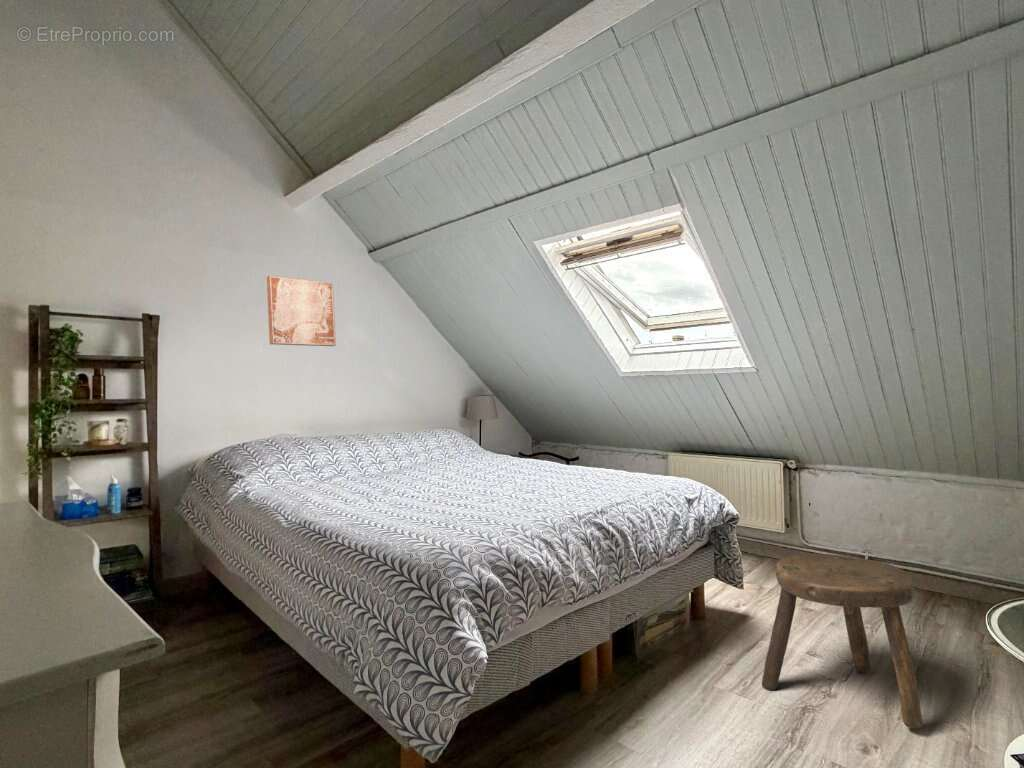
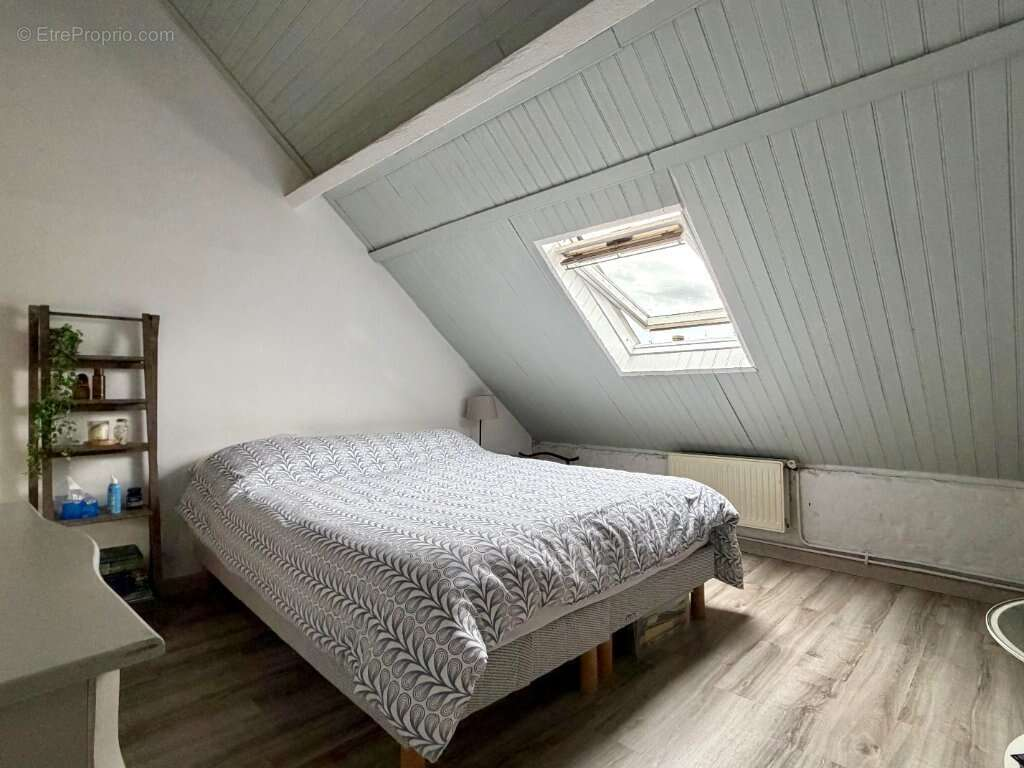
- wall art (302, 312)
- stool (846, 626)
